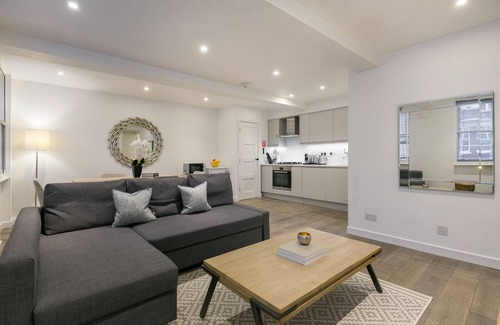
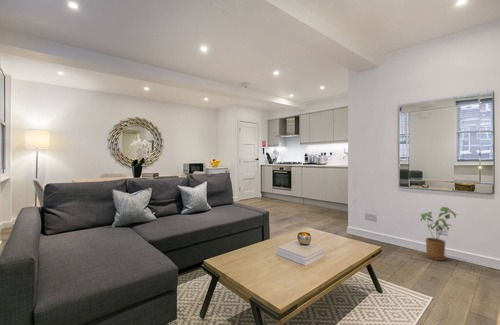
+ house plant (437, 233)
